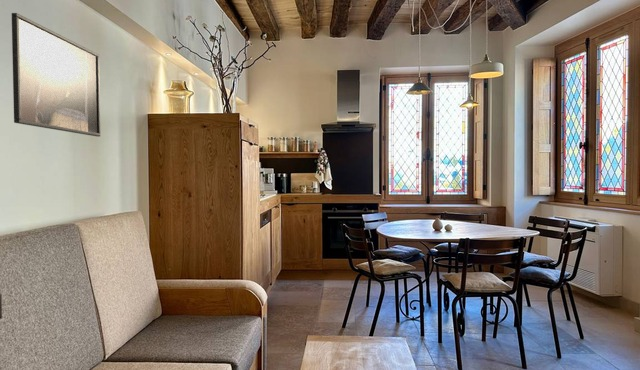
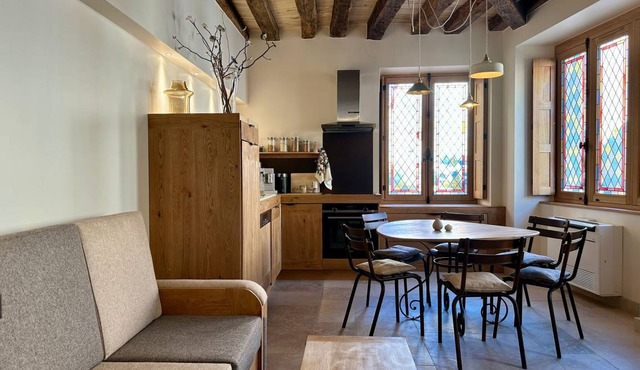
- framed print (62, 83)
